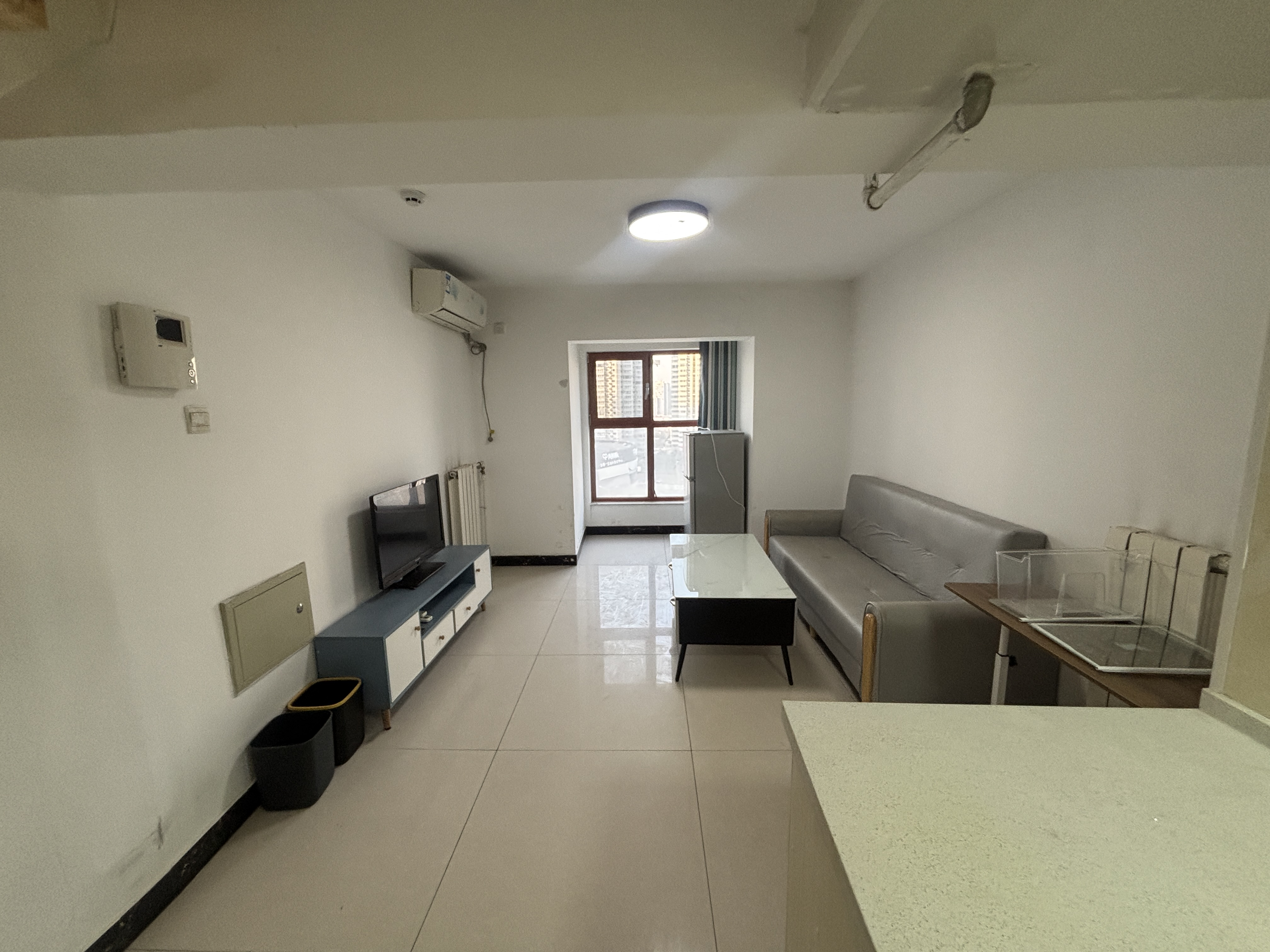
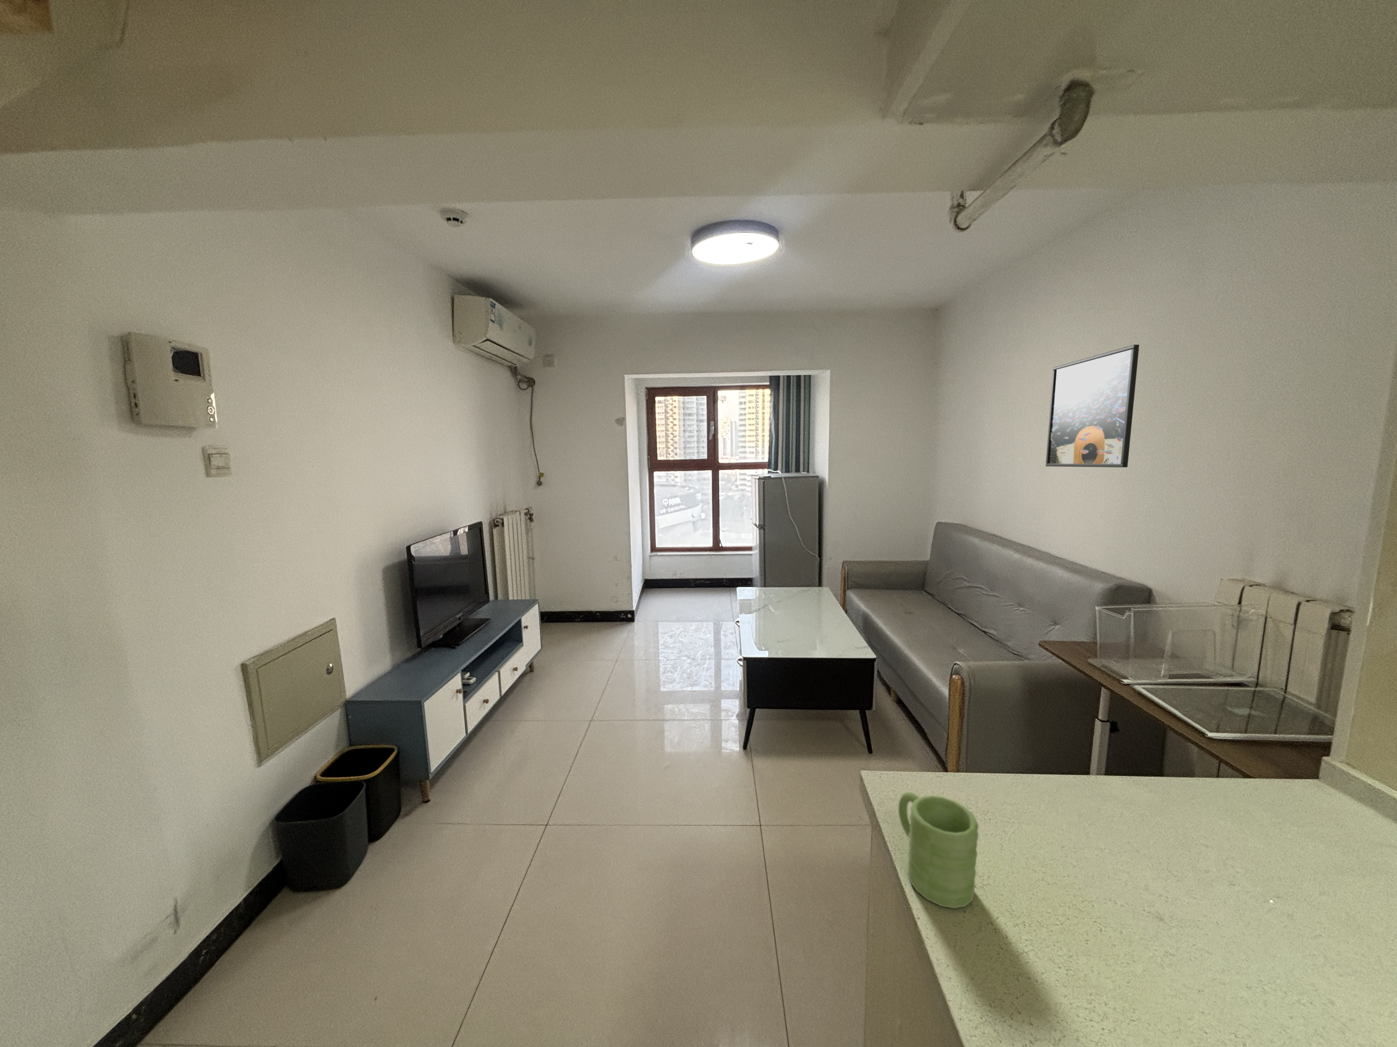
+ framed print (1087, 412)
+ mug (931, 839)
